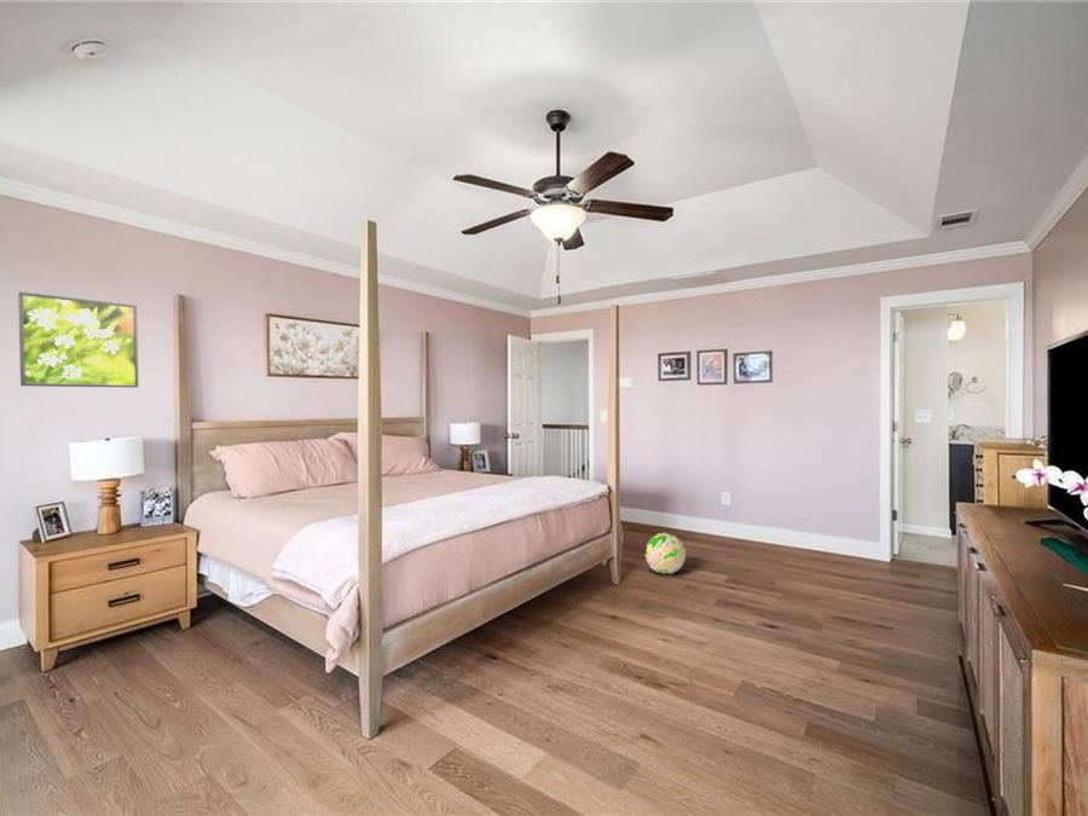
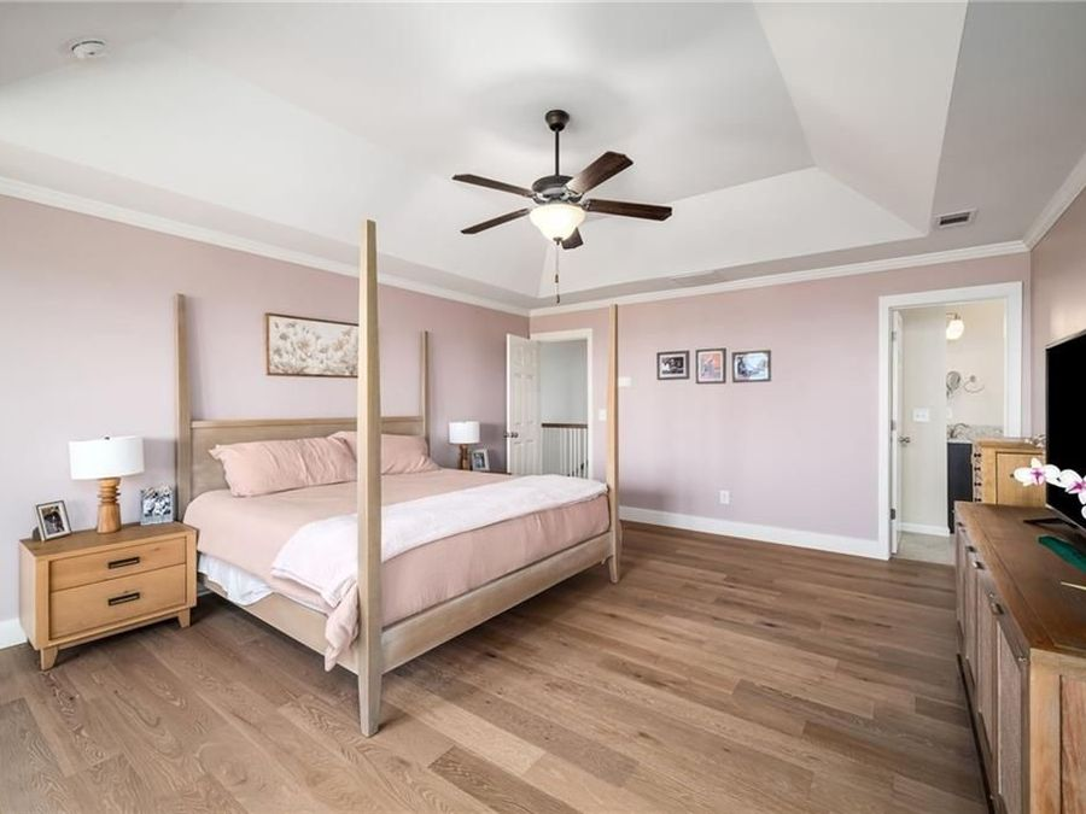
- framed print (82, 342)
- decorative ball (665, 552)
